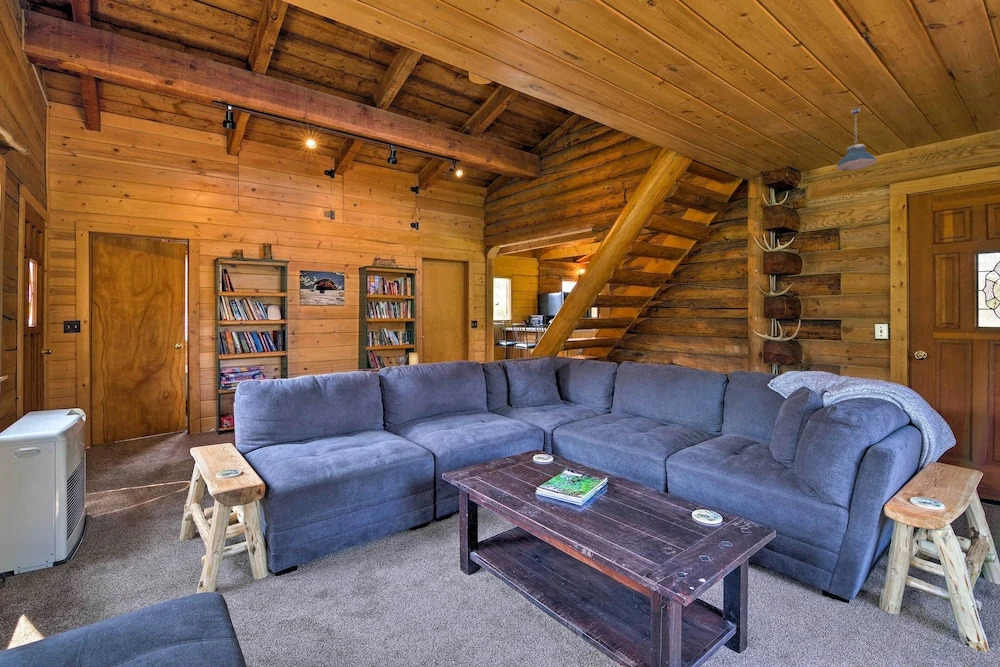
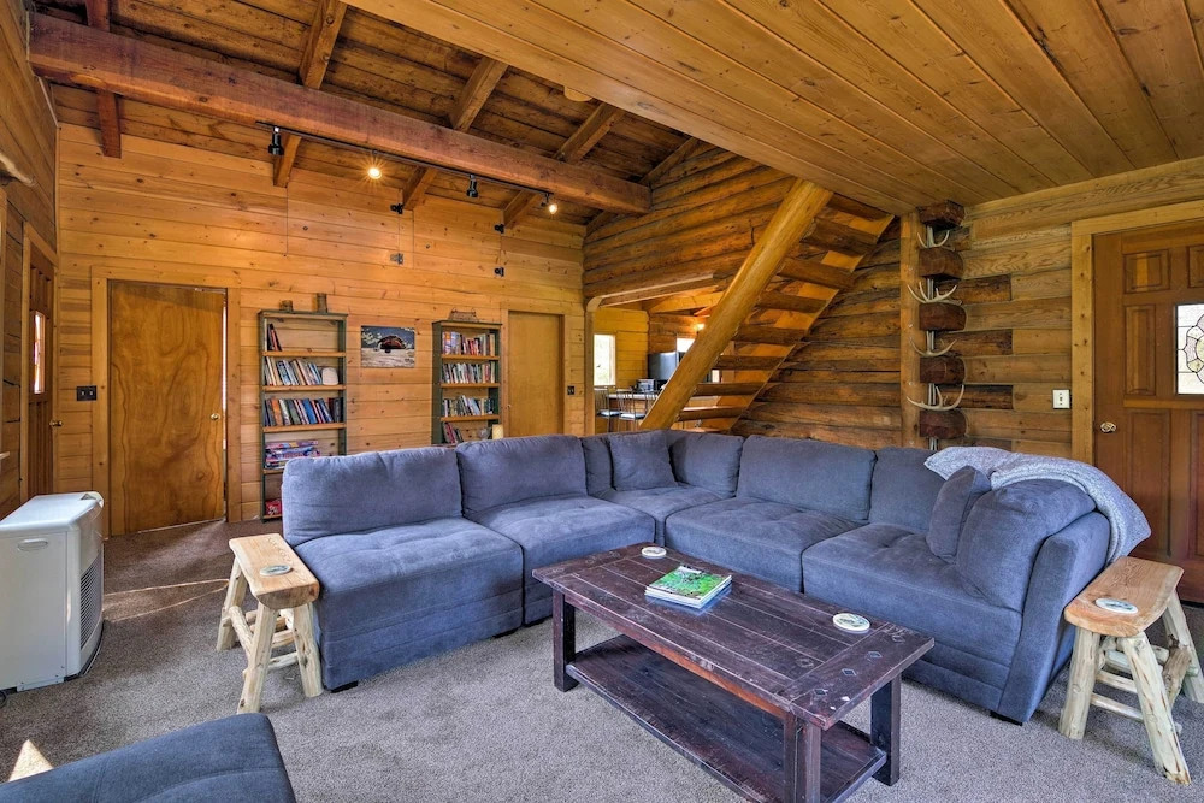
- pendant light (856, 137)
